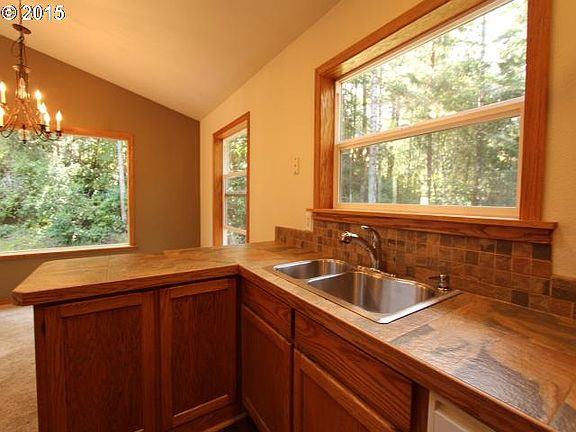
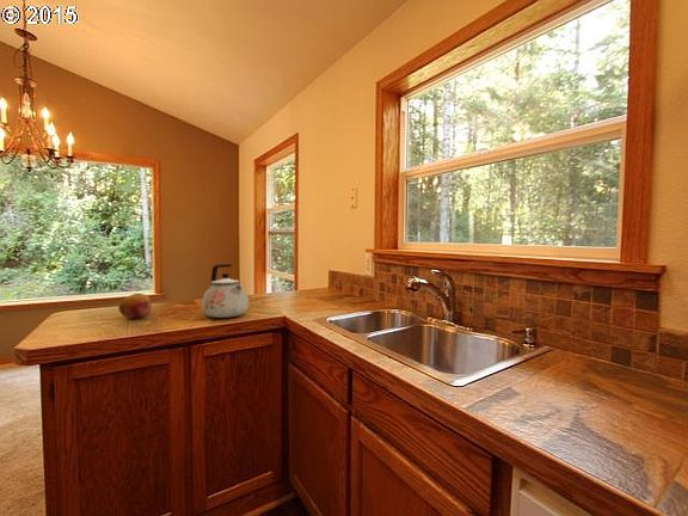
+ fruit (136, 305)
+ kettle (226, 289)
